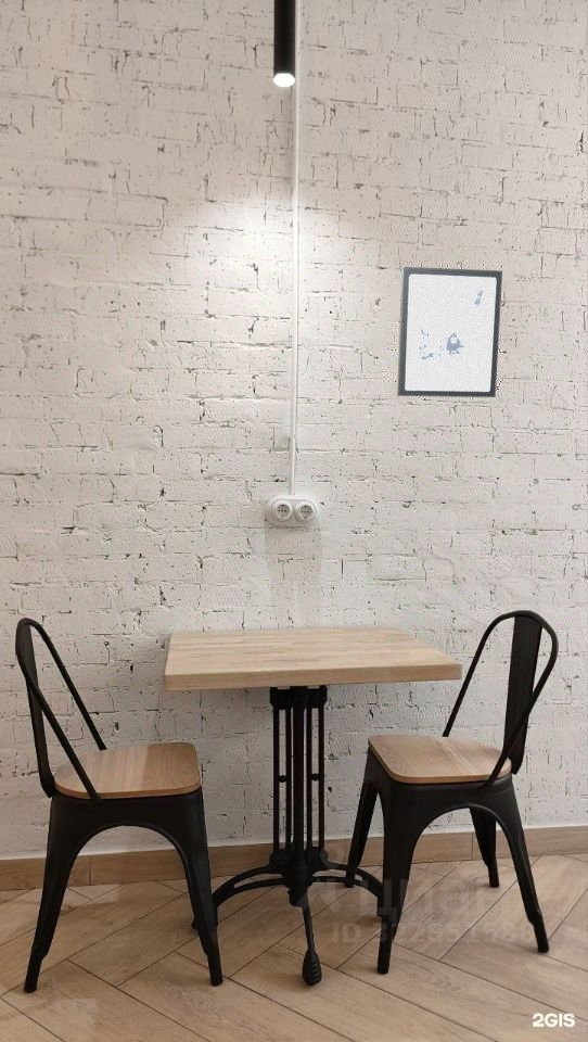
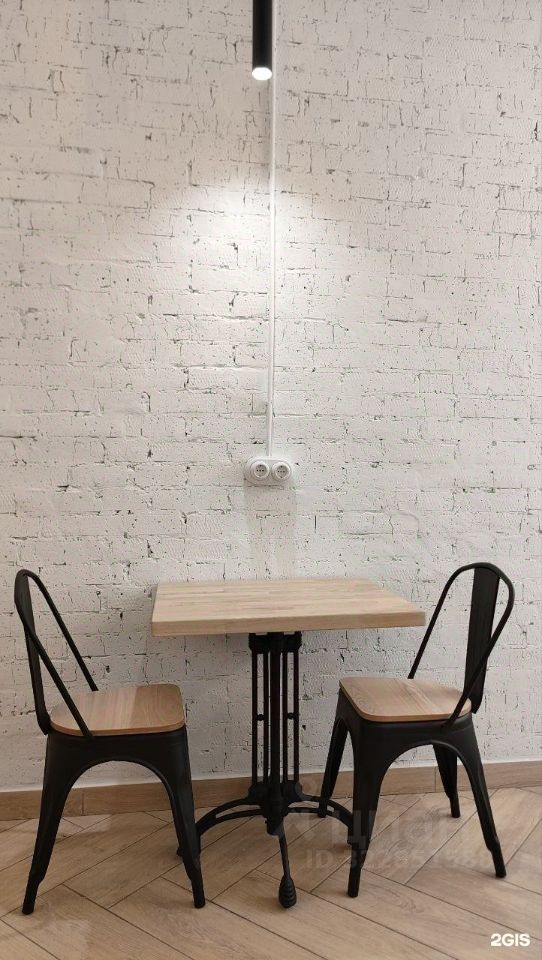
- wall art (449, 333)
